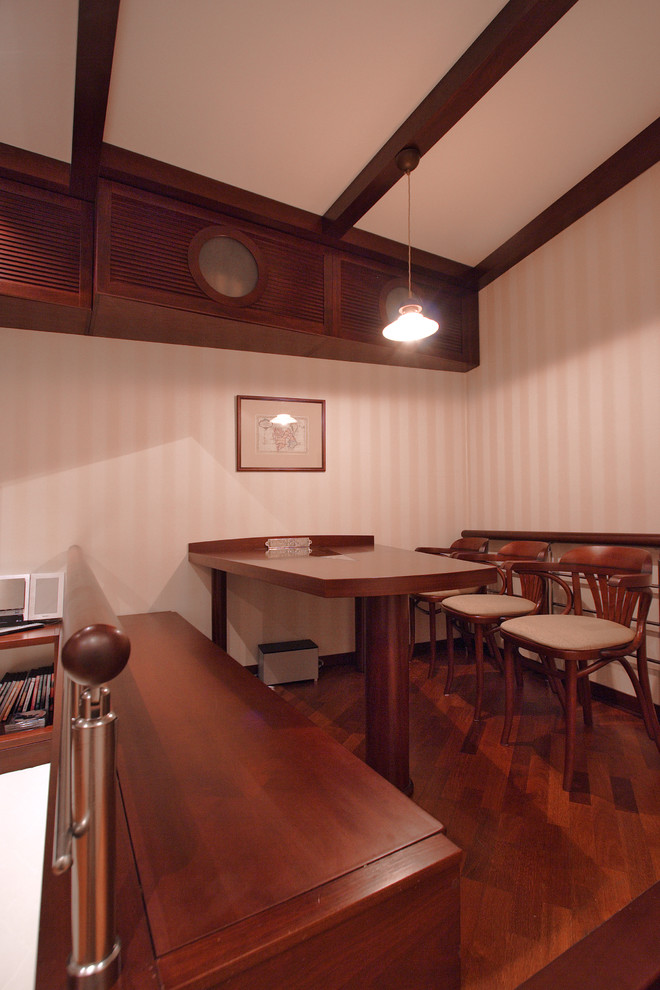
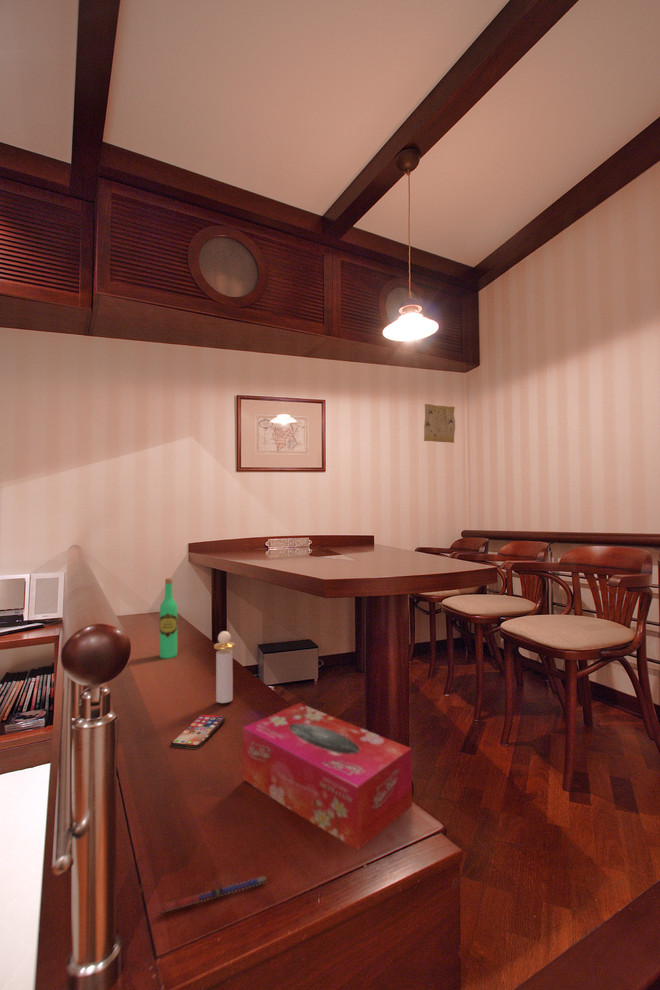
+ wine bottle (168, 617)
+ tissue box (323, 764)
+ smartphone (199, 730)
+ perfume bottle (224, 666)
+ pen (214, 892)
+ map (439, 423)
